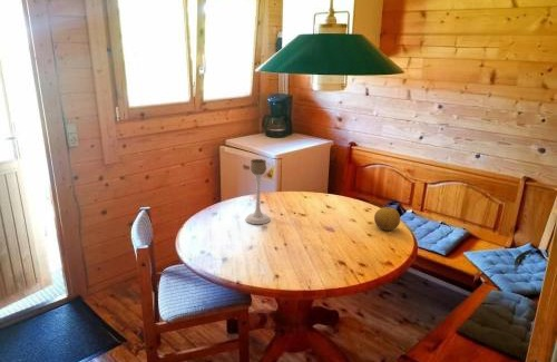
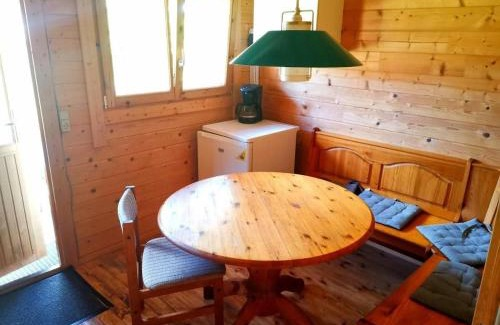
- fruit (387, 218)
- candle holder (257, 190)
